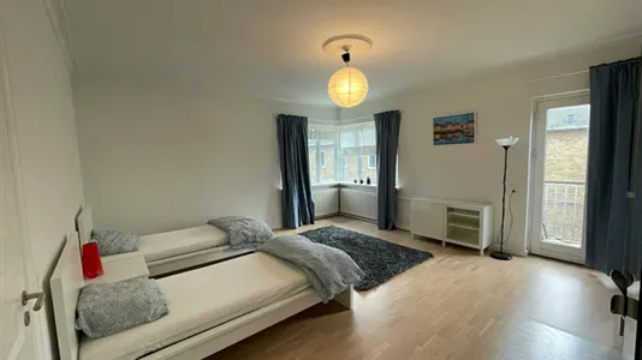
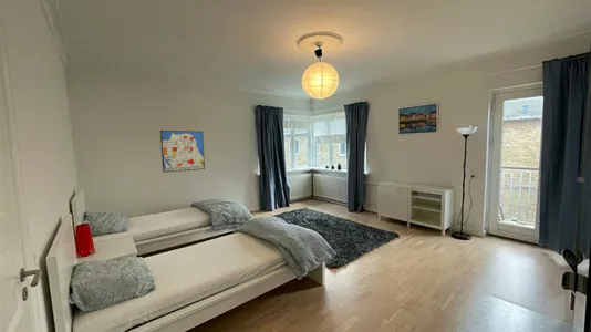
+ wall art (184, 151)
